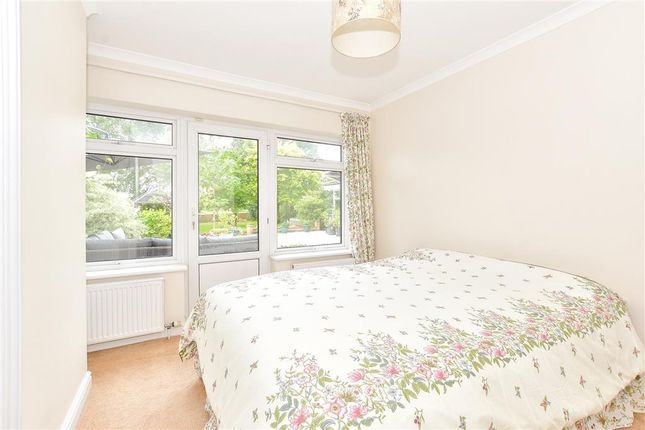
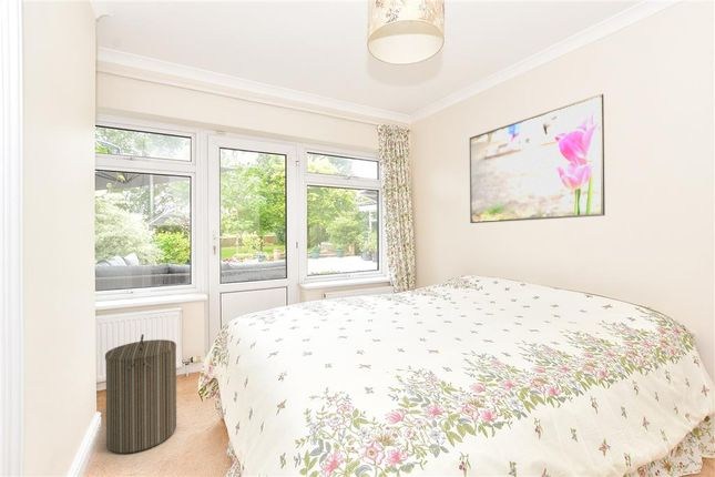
+ laundry hamper (142, 384)
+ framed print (524, 170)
